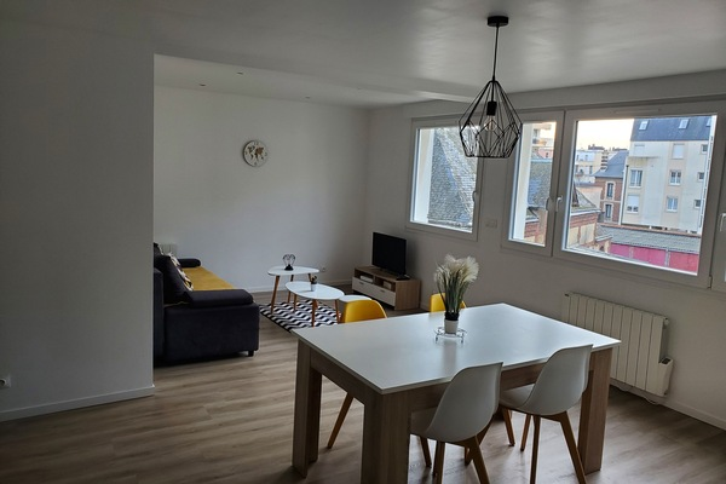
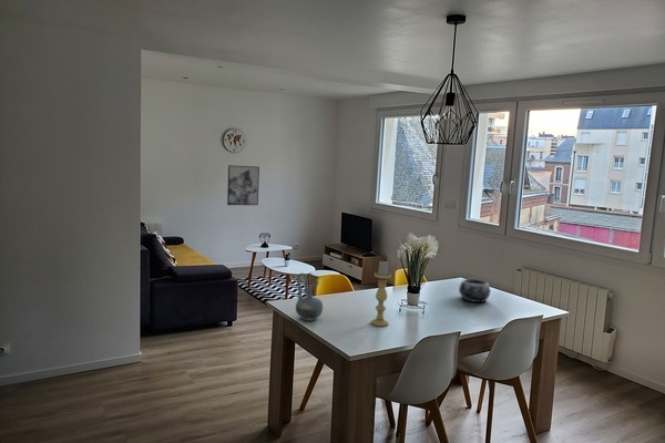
+ candle holder (381, 291)
+ wall art (243, 185)
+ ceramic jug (309, 296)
+ decorative bowl (474, 290)
